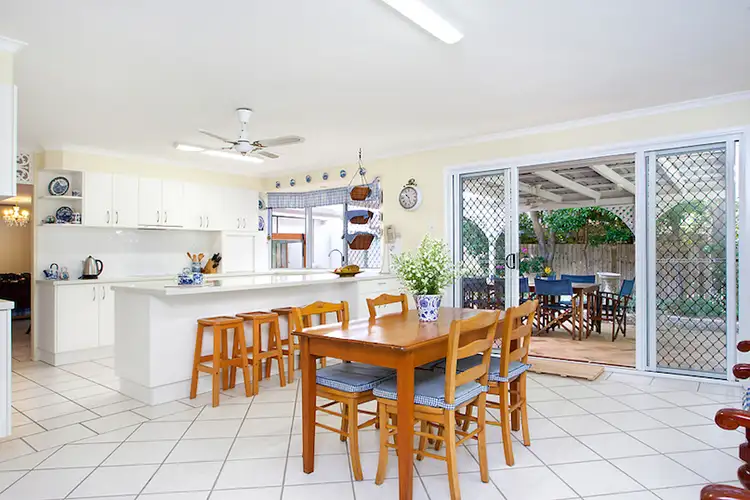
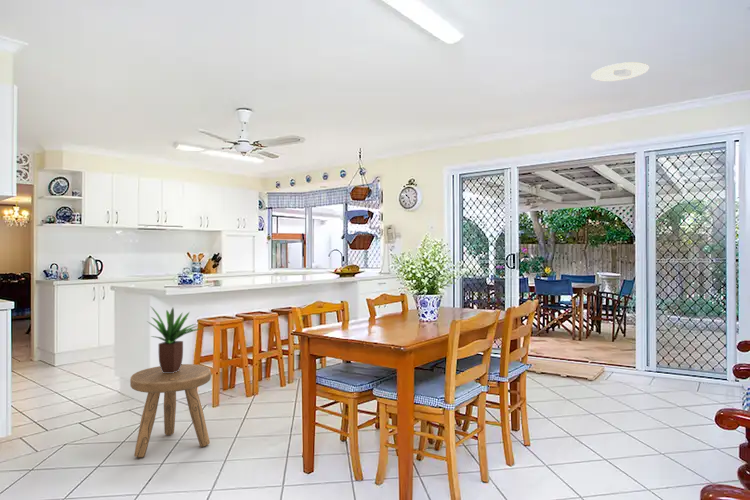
+ potted plant (172, 338)
+ recessed light (619, 69)
+ stool (172, 408)
